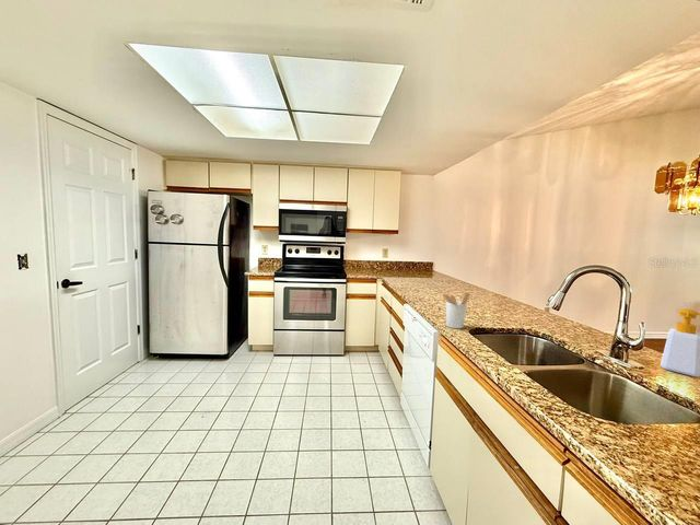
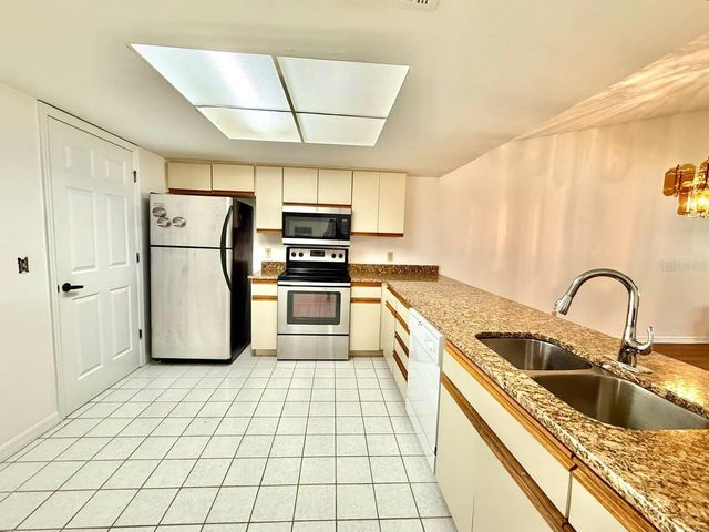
- utensil holder (453, 308)
- soap bottle (684, 341)
